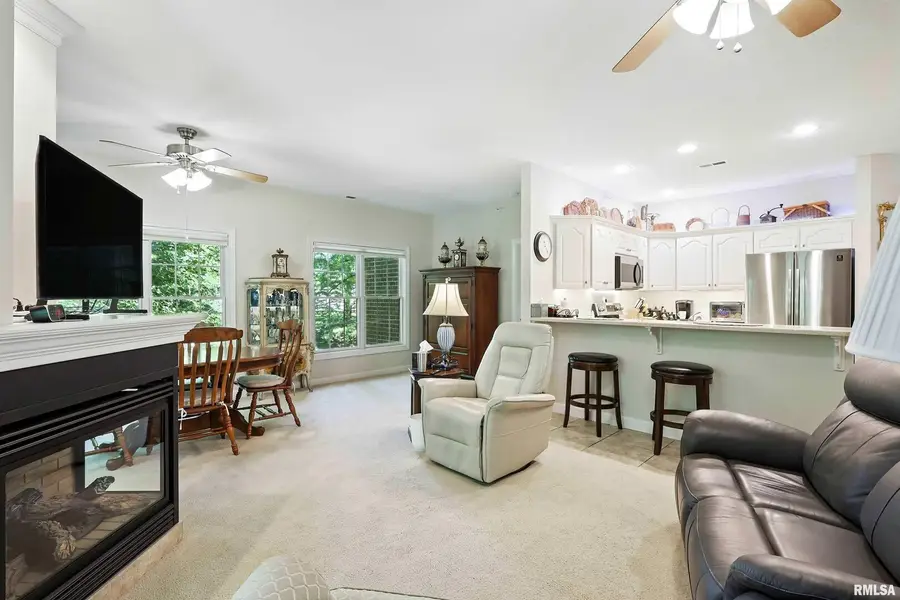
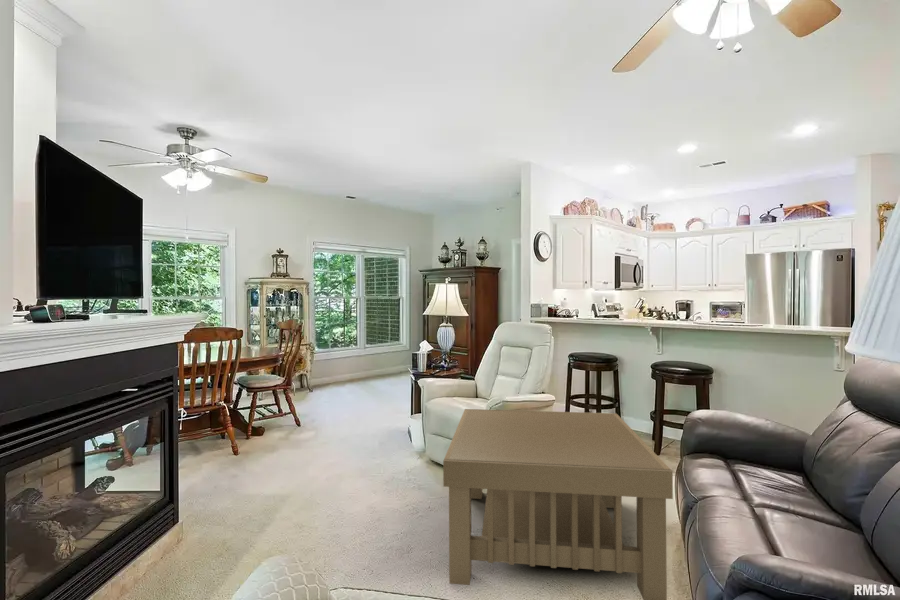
+ coffee table (545, 484)
